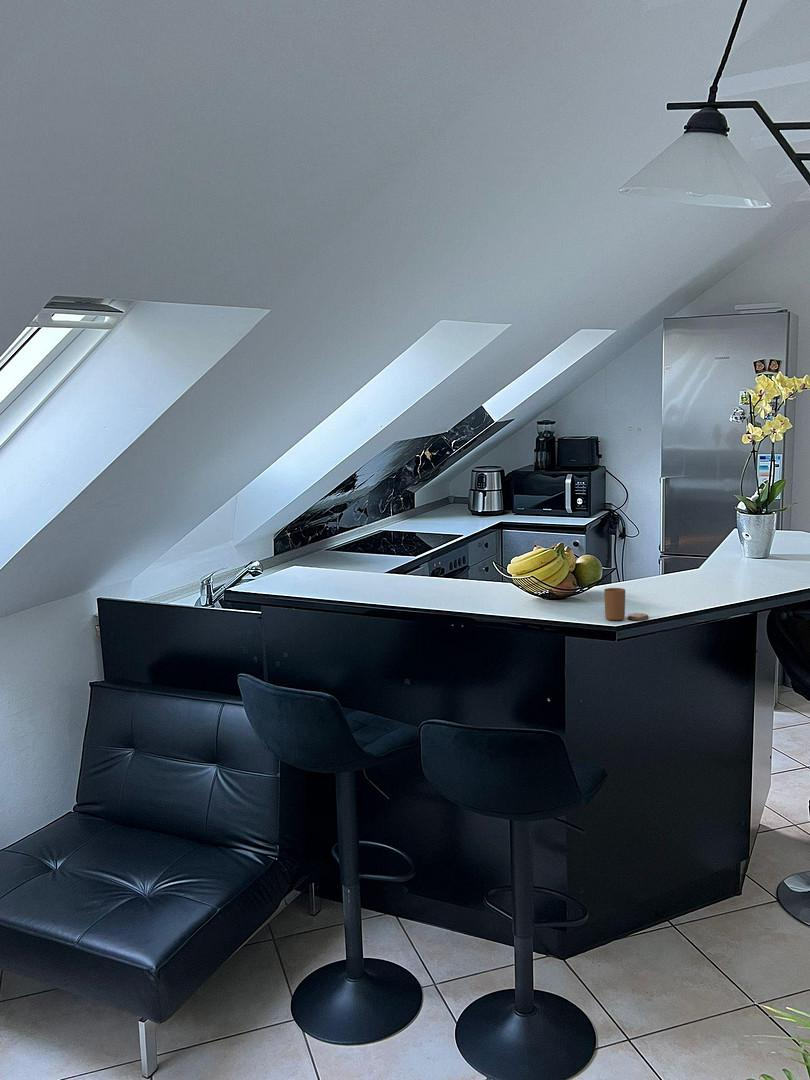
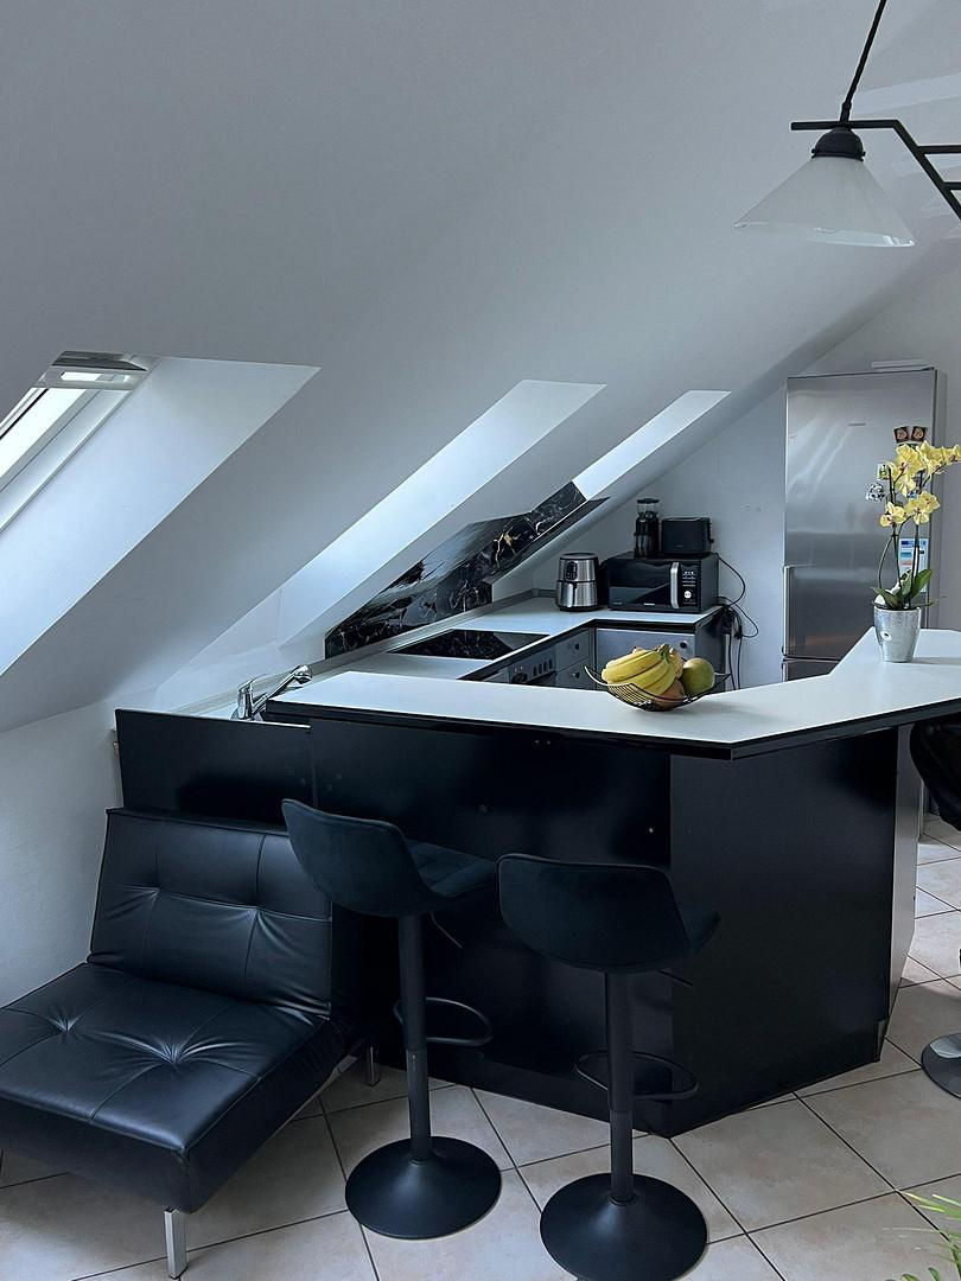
- candle (624, 603)
